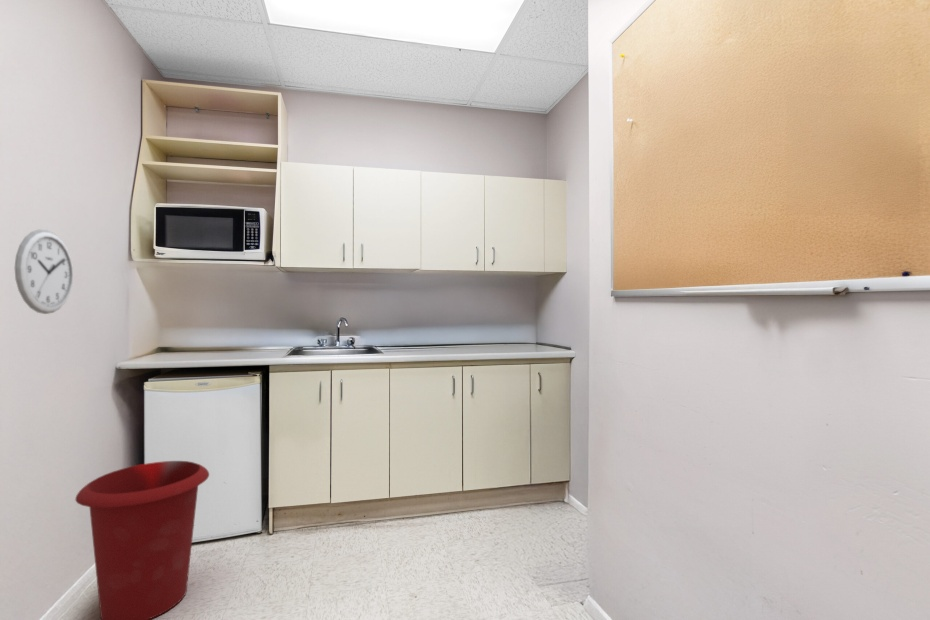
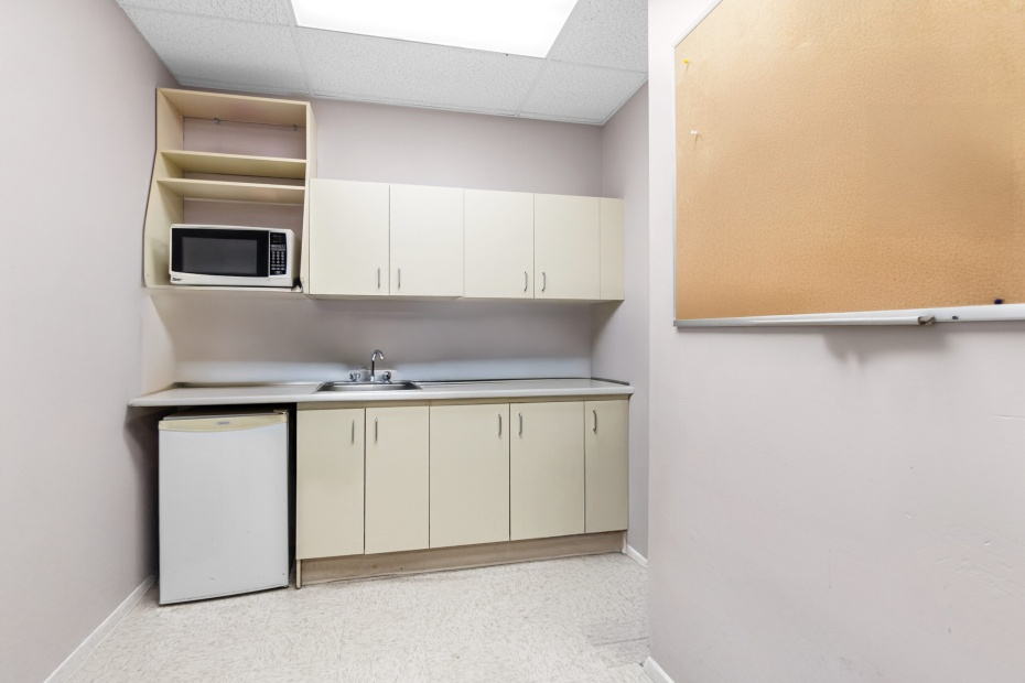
- wall clock (48, 272)
- waste bin (146, 538)
